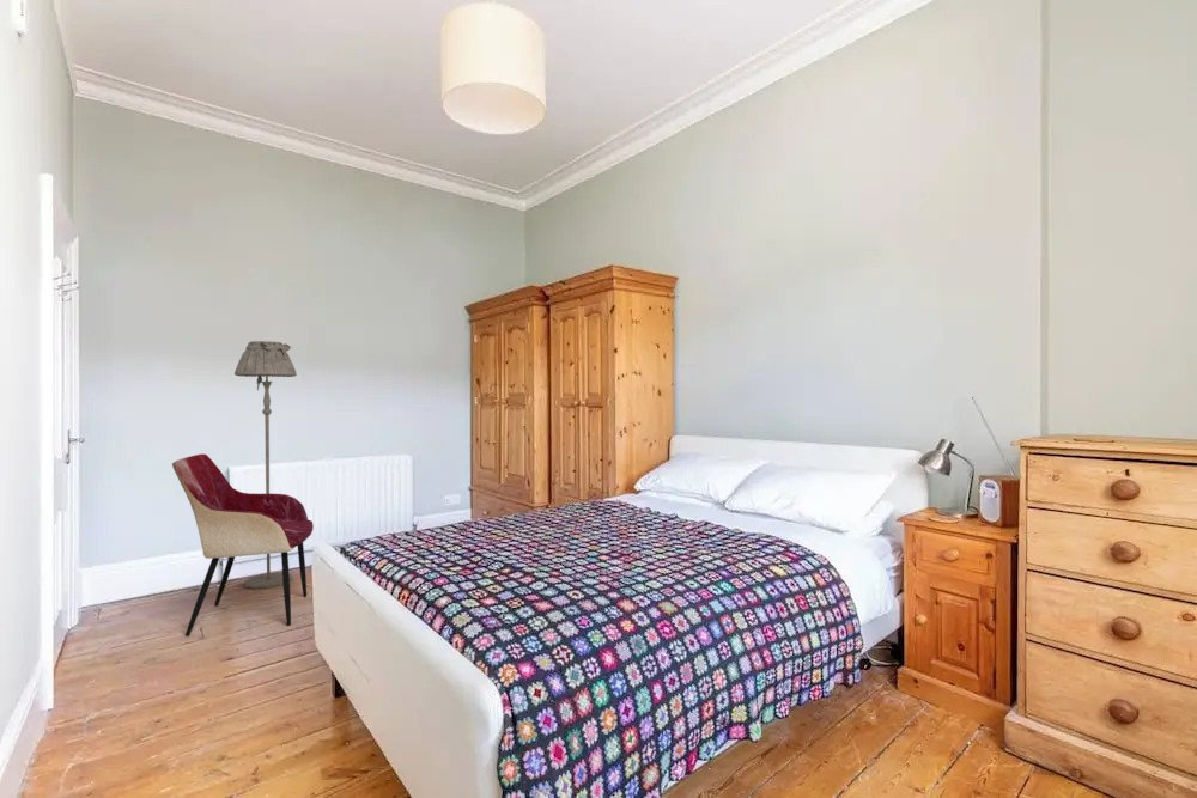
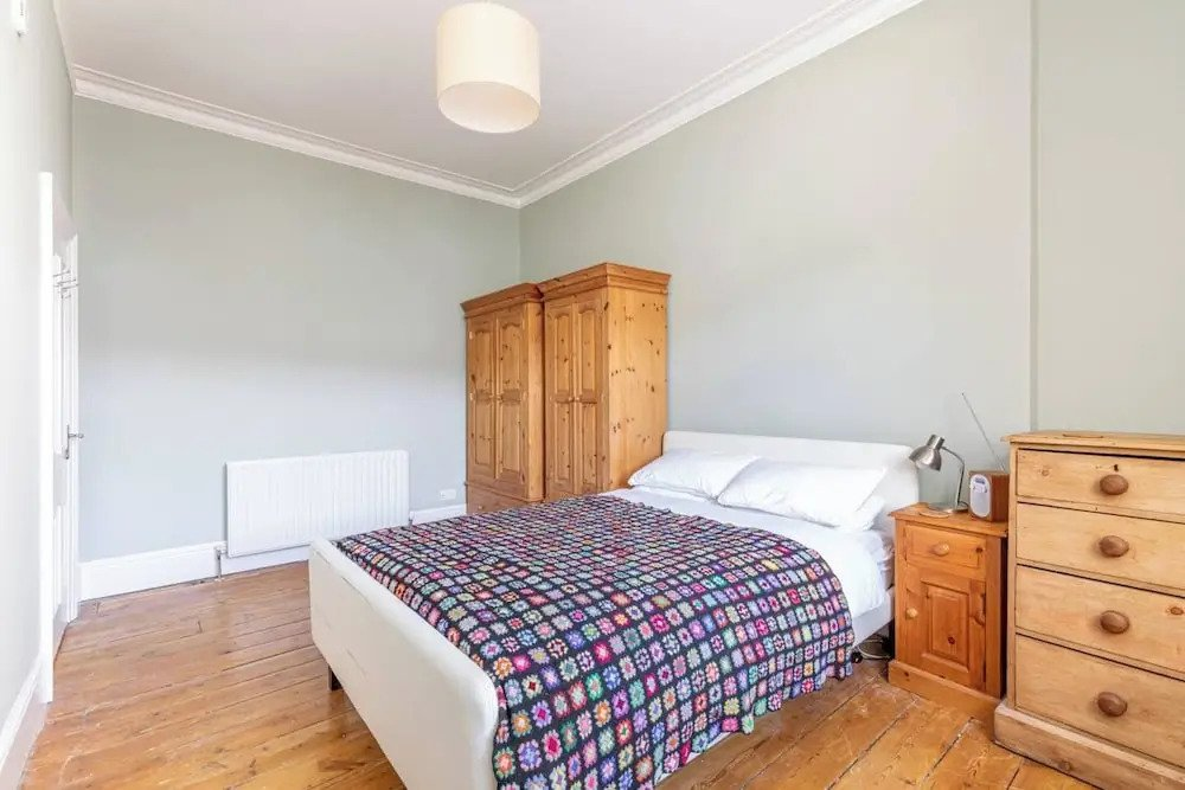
- armchair (247, 535)
- floor lamp (267, 462)
